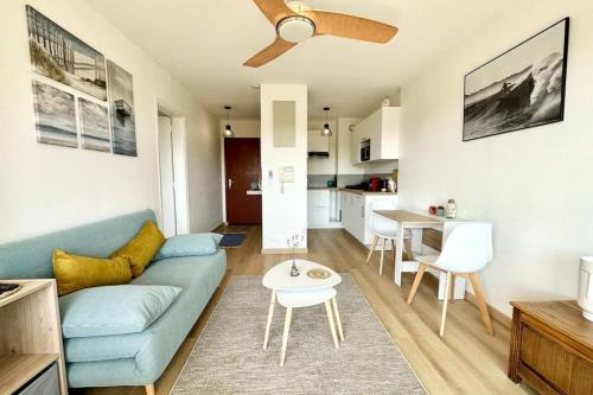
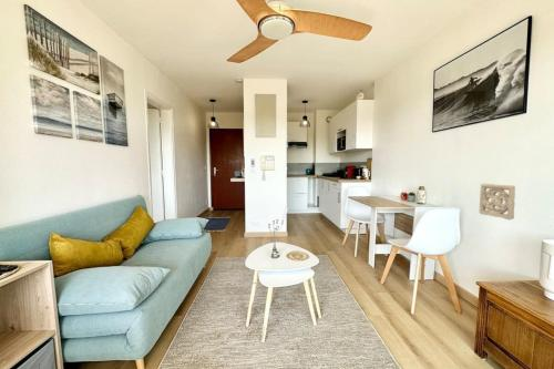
+ wall ornament (496, 201)
